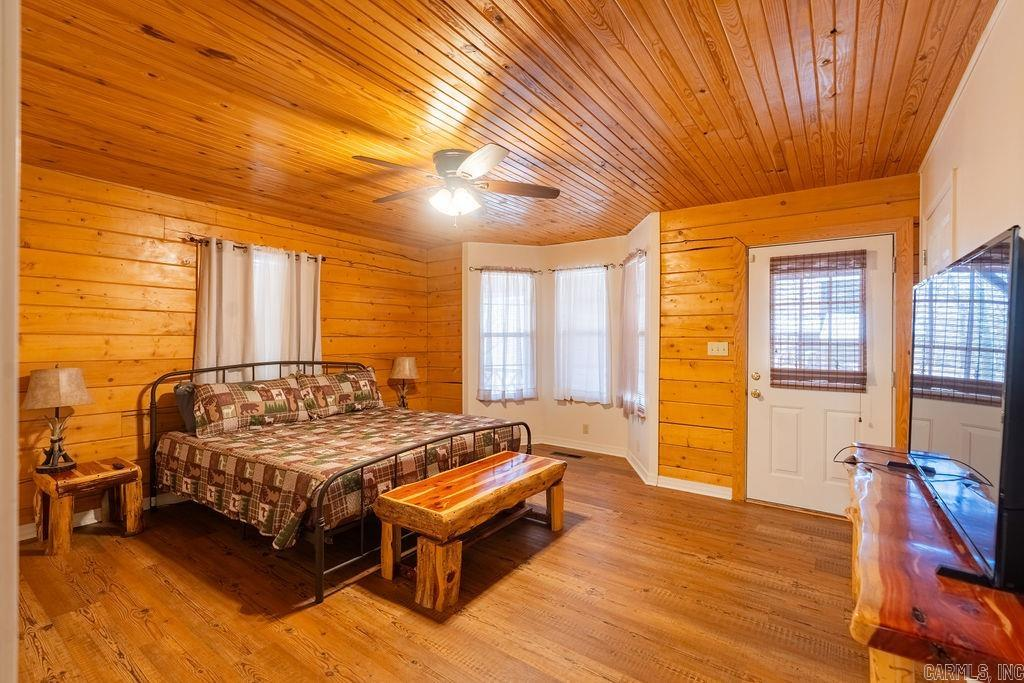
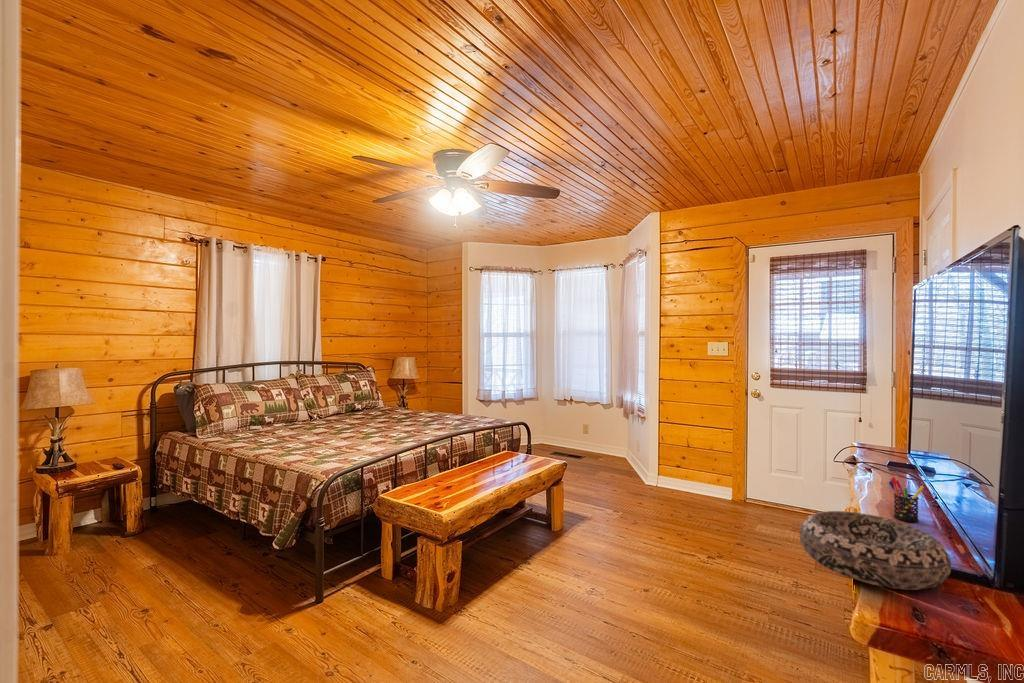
+ pen holder (904, 499)
+ decorative bowl (869, 547)
